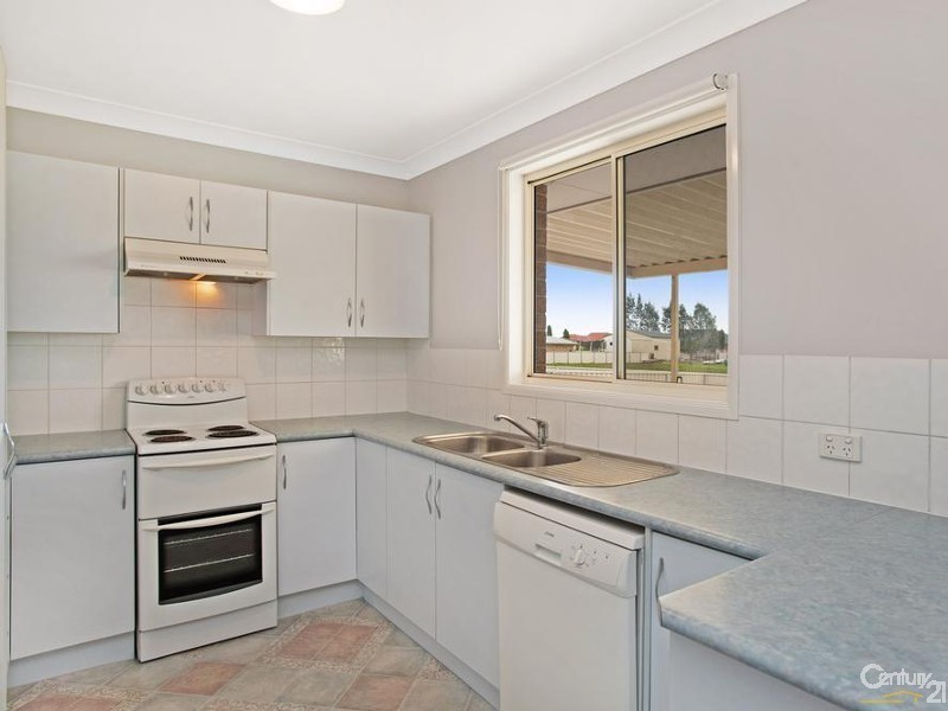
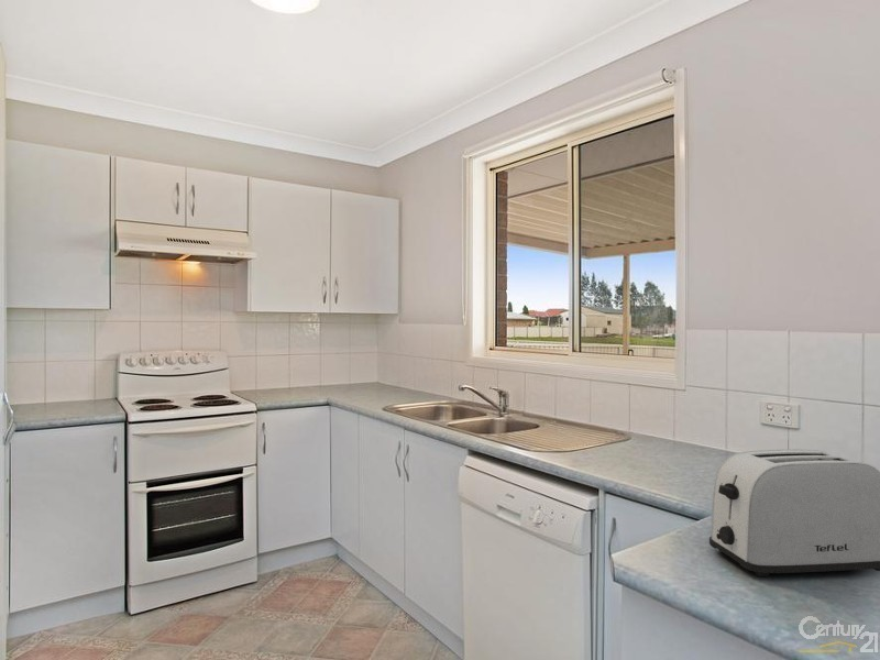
+ toaster (795, 507)
